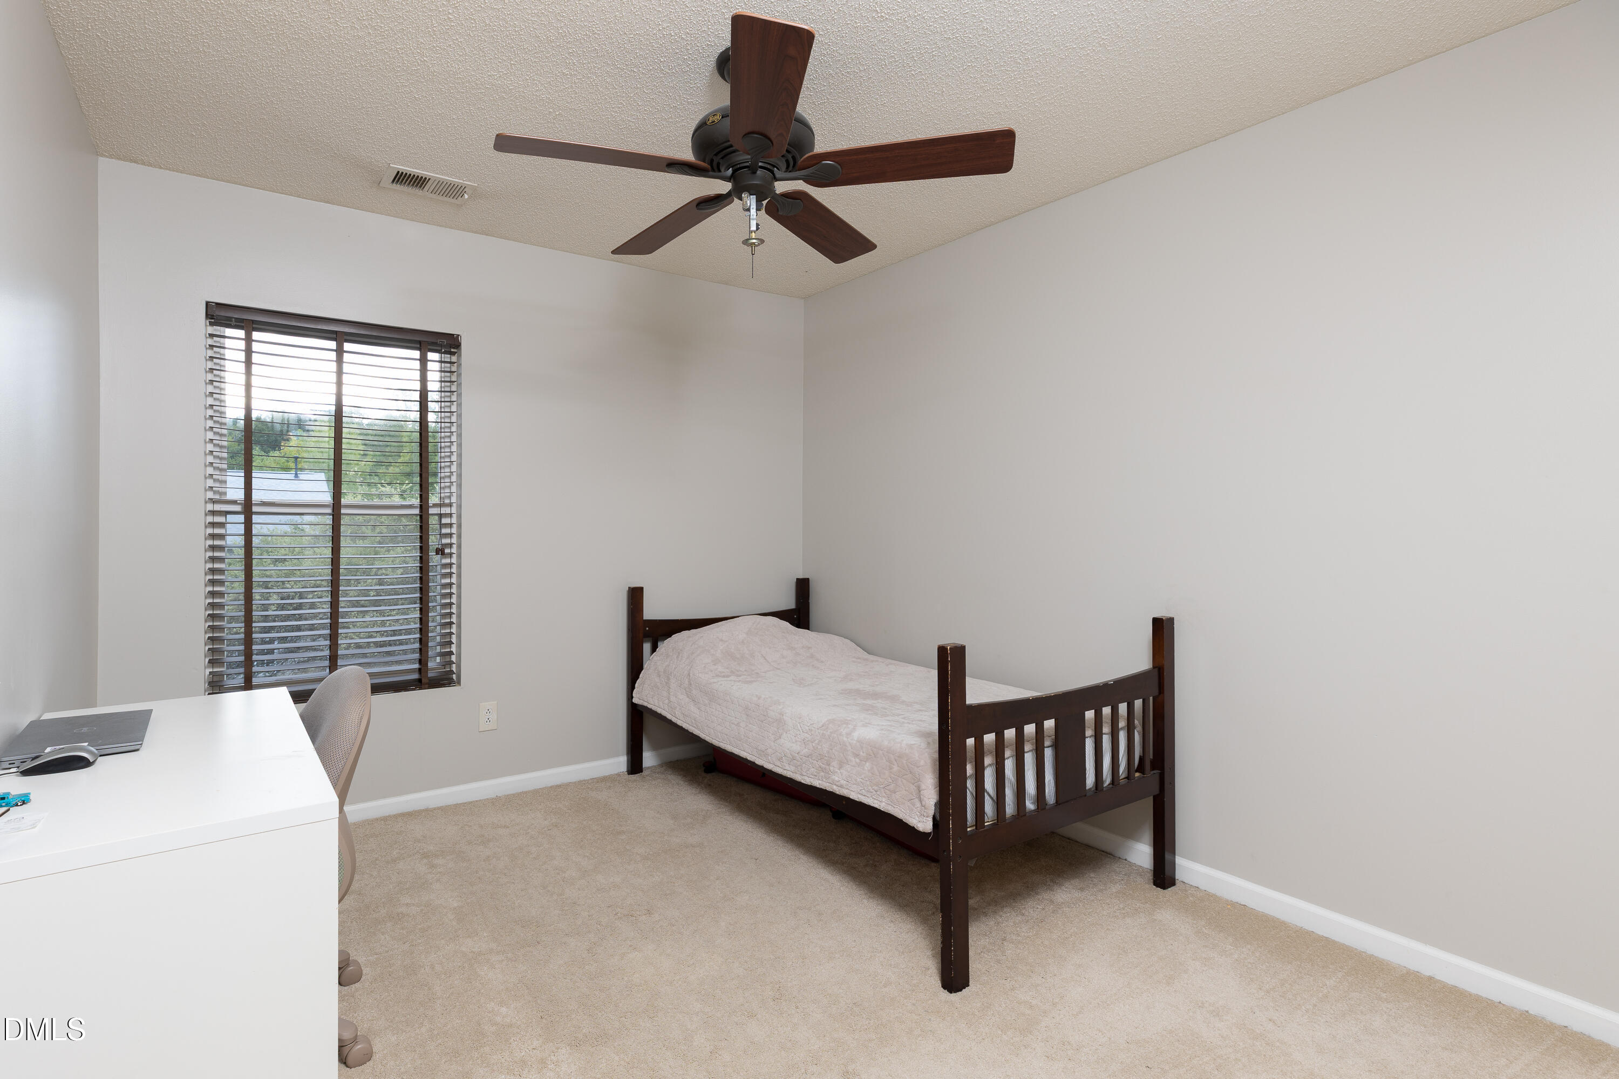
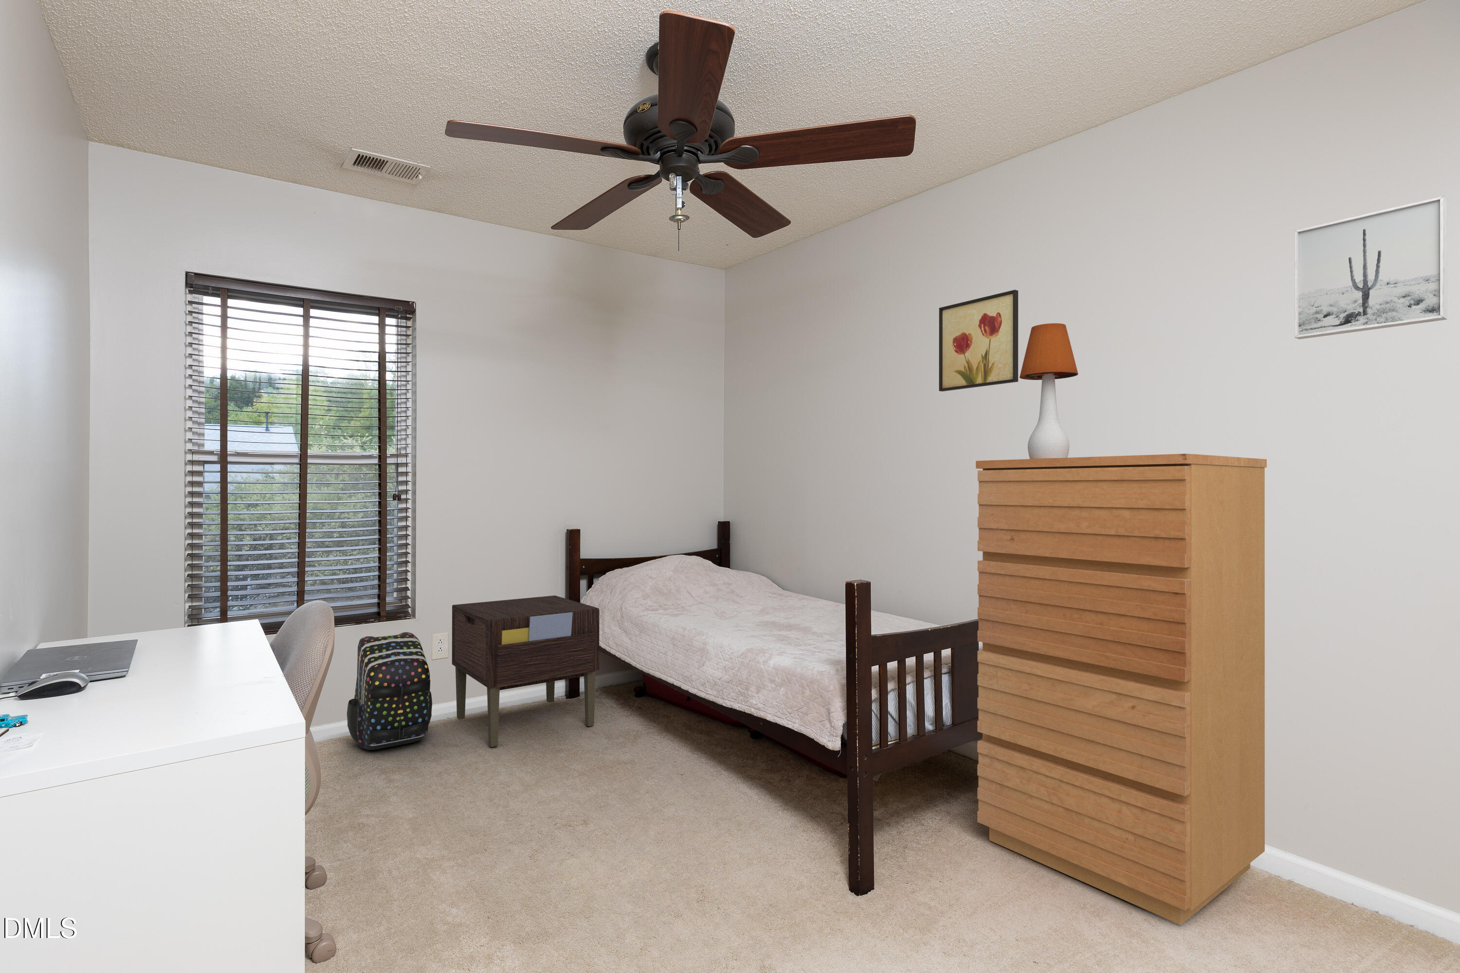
+ dresser (1116, 656)
+ backpack (391, 690)
+ table lamp (1048, 392)
+ wall art (1367, 271)
+ wall art (978, 343)
+ nightstand (526, 665)
